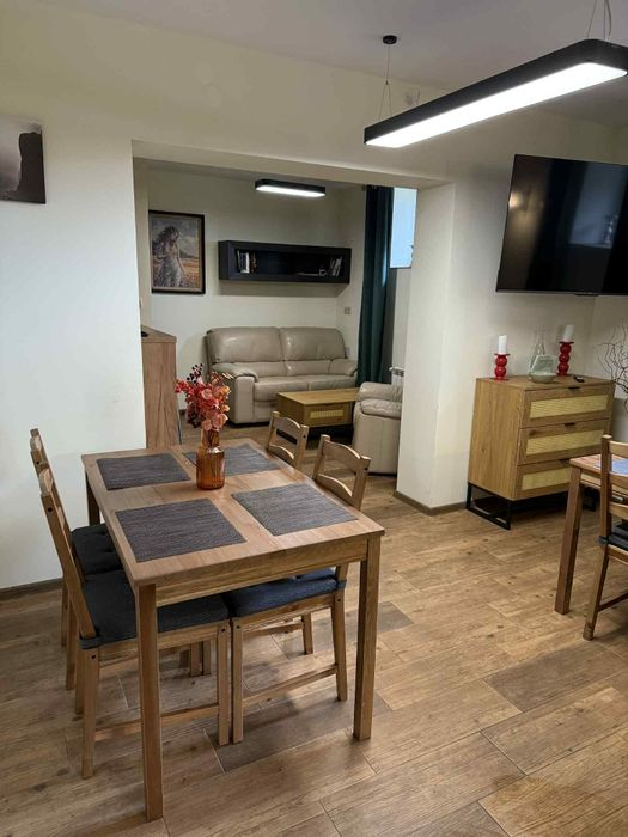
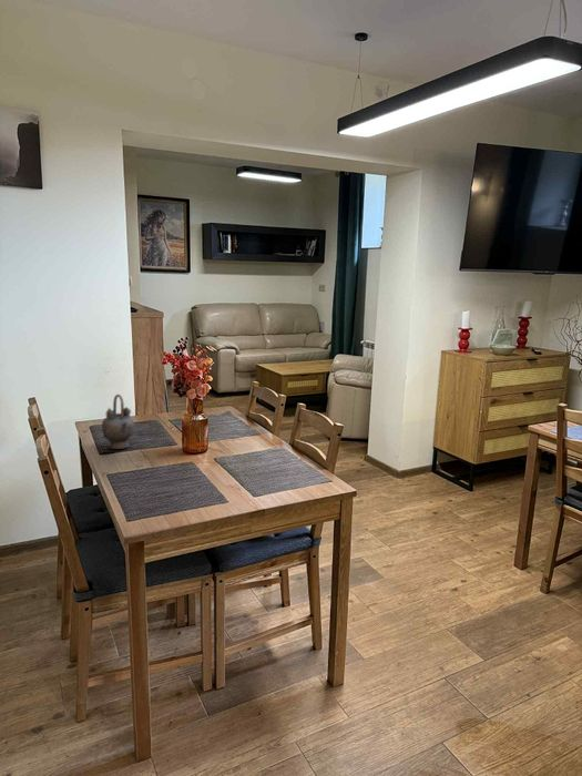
+ teapot (119, 421)
